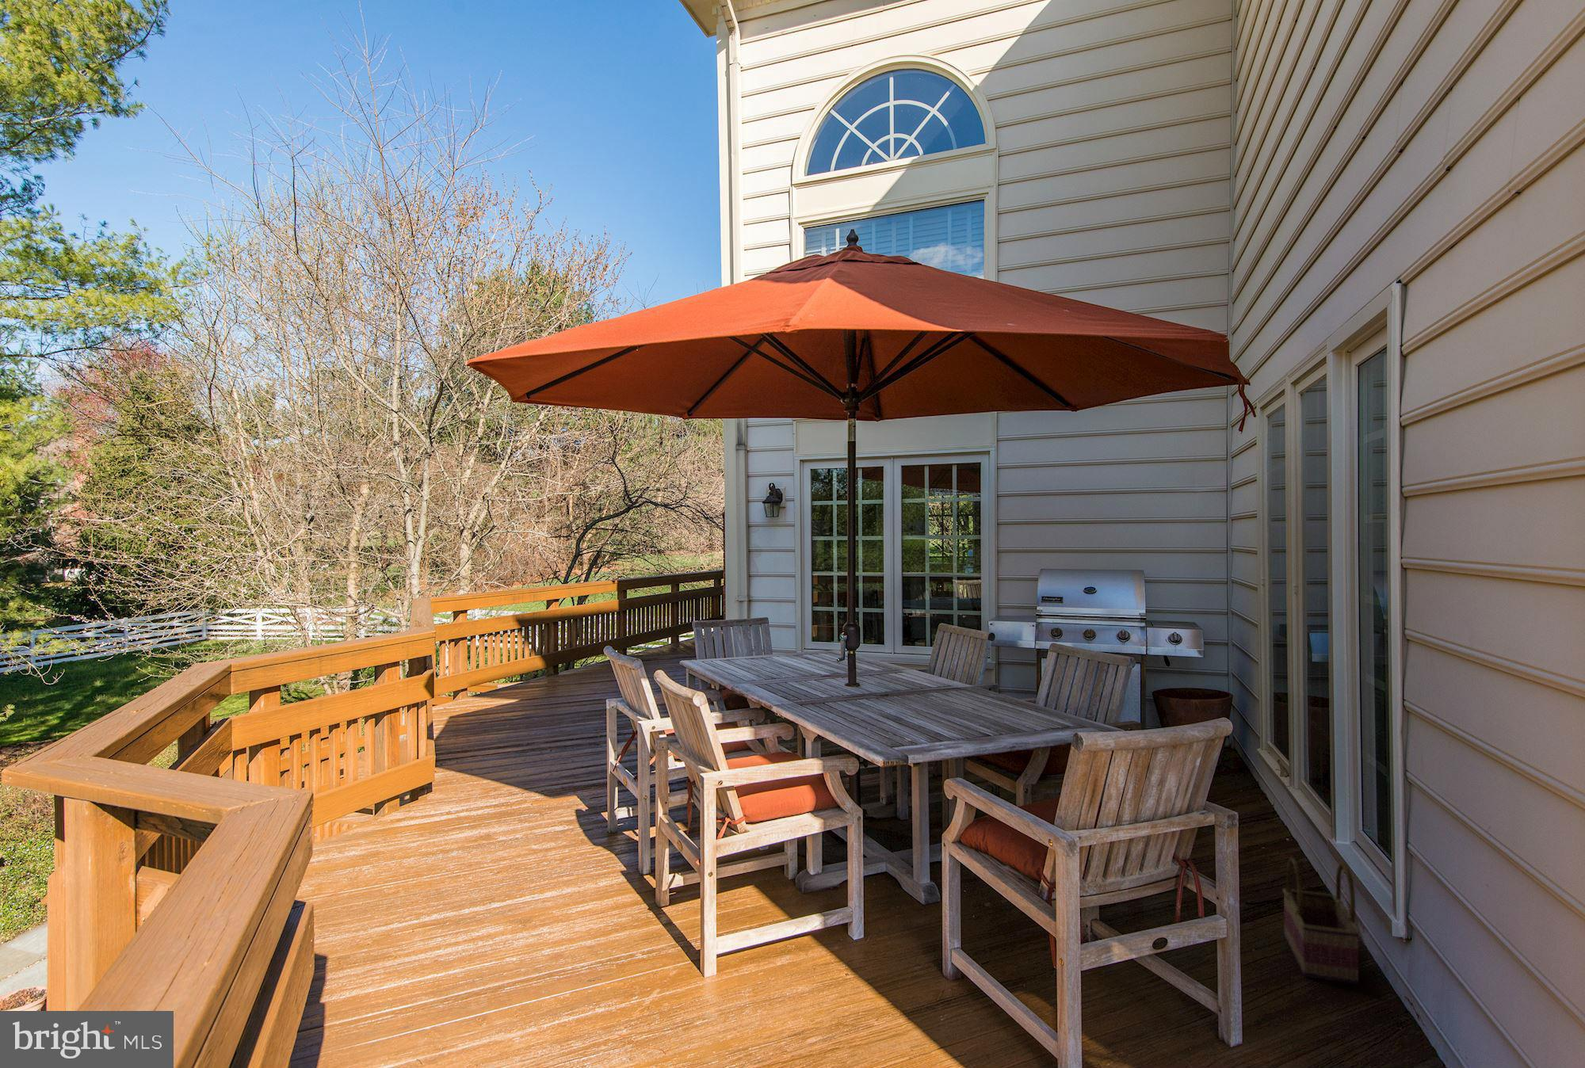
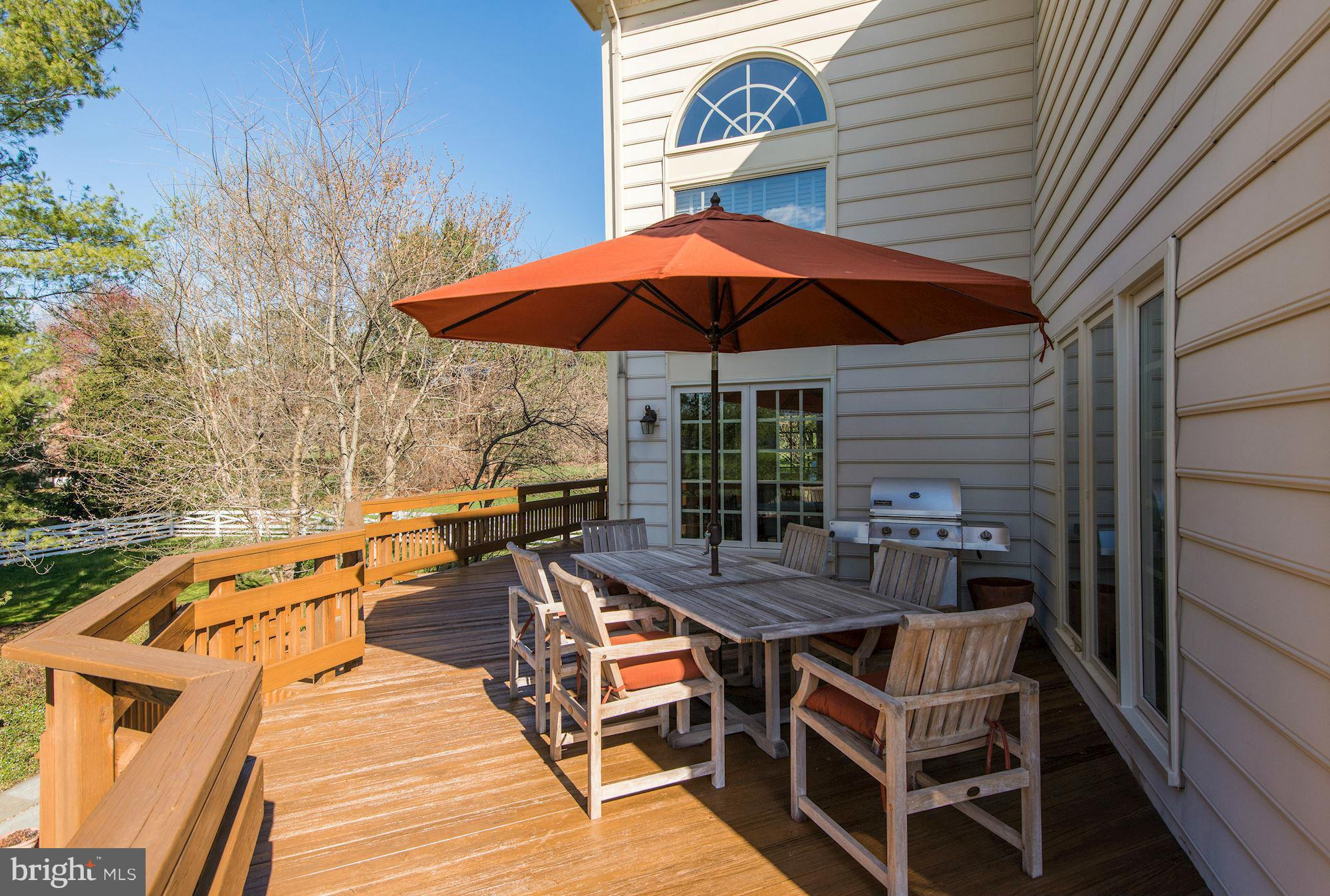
- basket (1319, 911)
